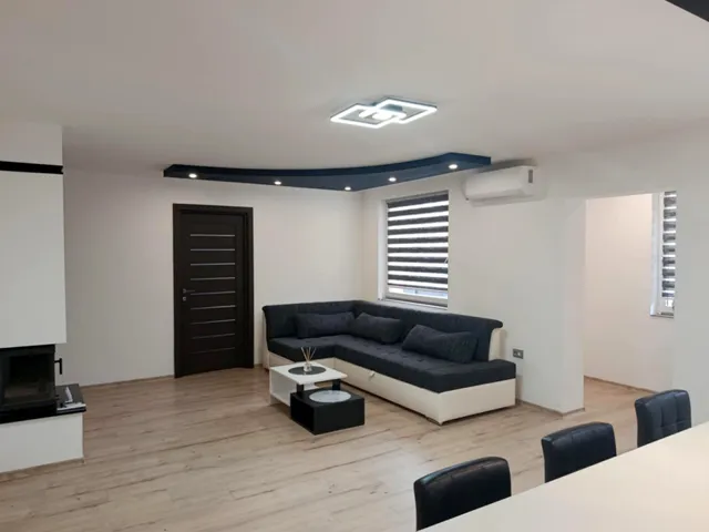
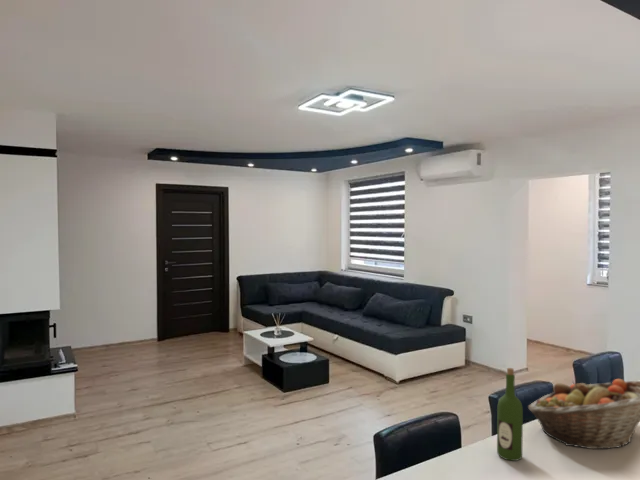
+ fruit basket (591, 406)
+ wine bottle (509, 412)
